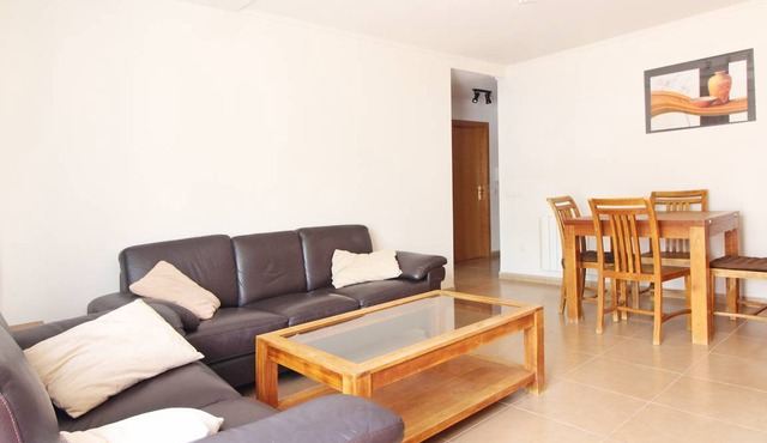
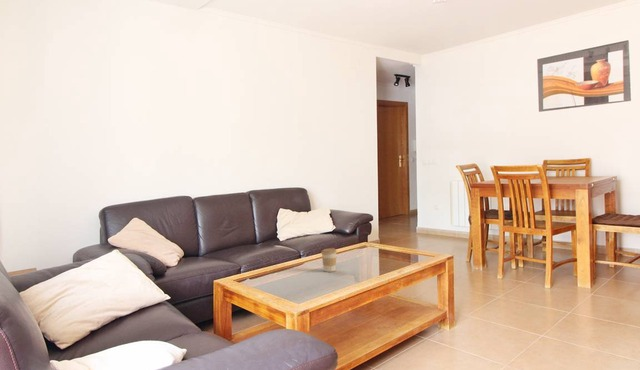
+ coffee cup (329, 259)
